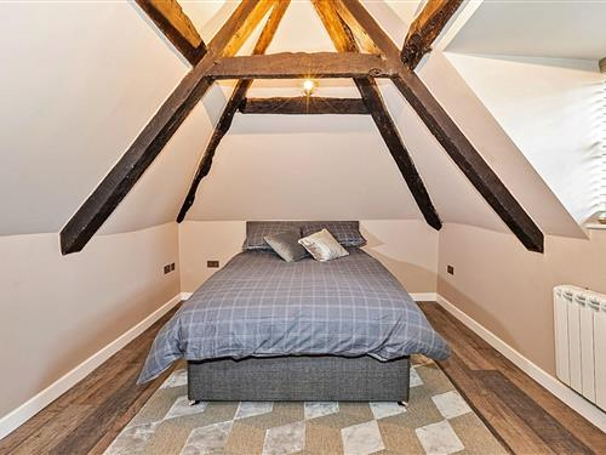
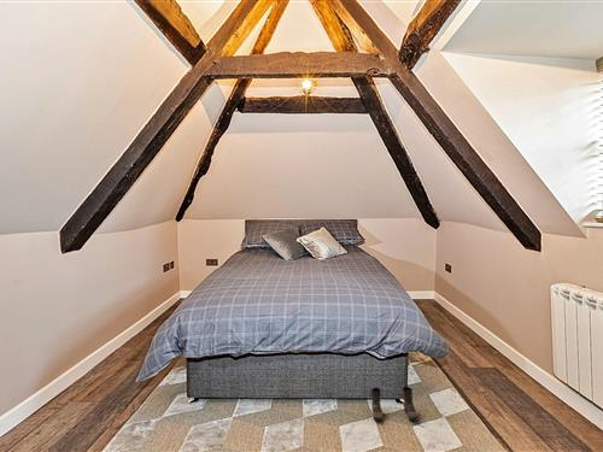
+ boots (404, 404)
